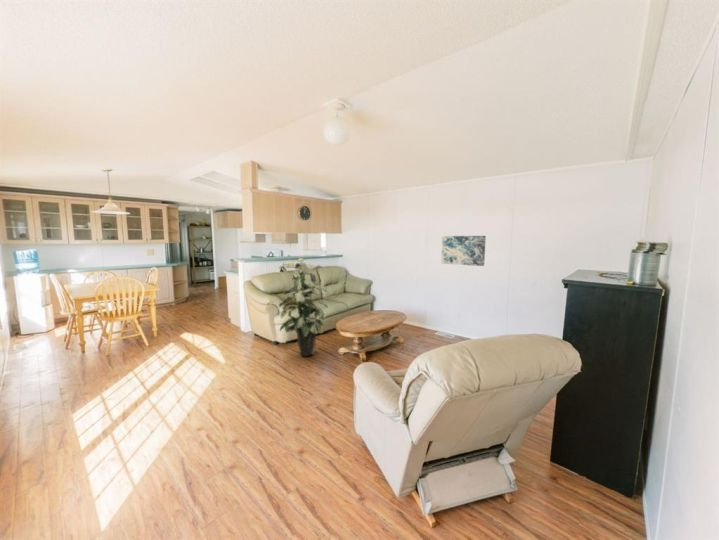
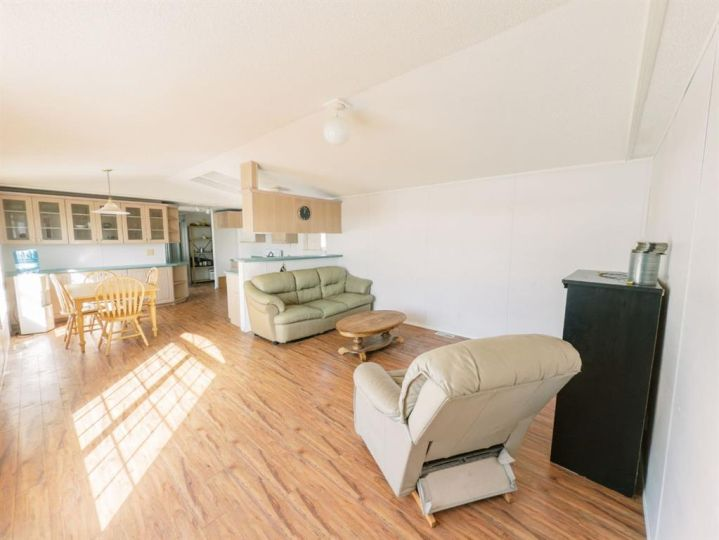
- wall art (462, 250)
- indoor plant (302, 306)
